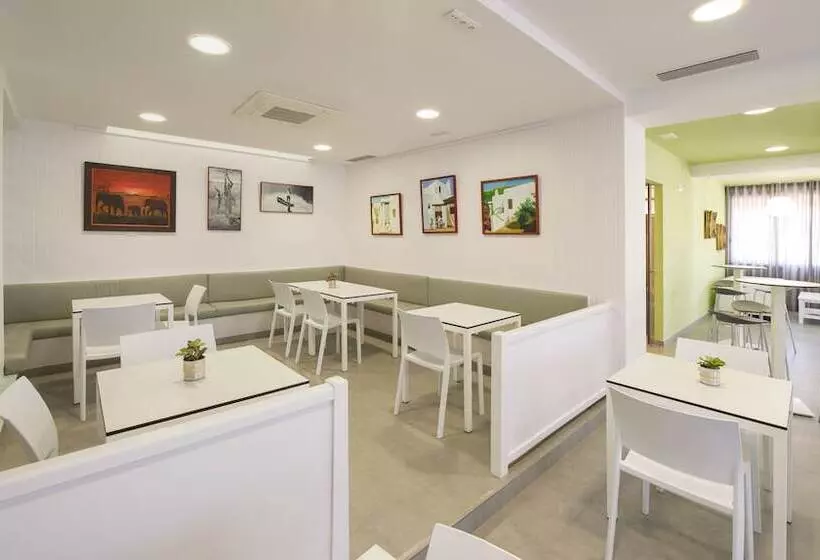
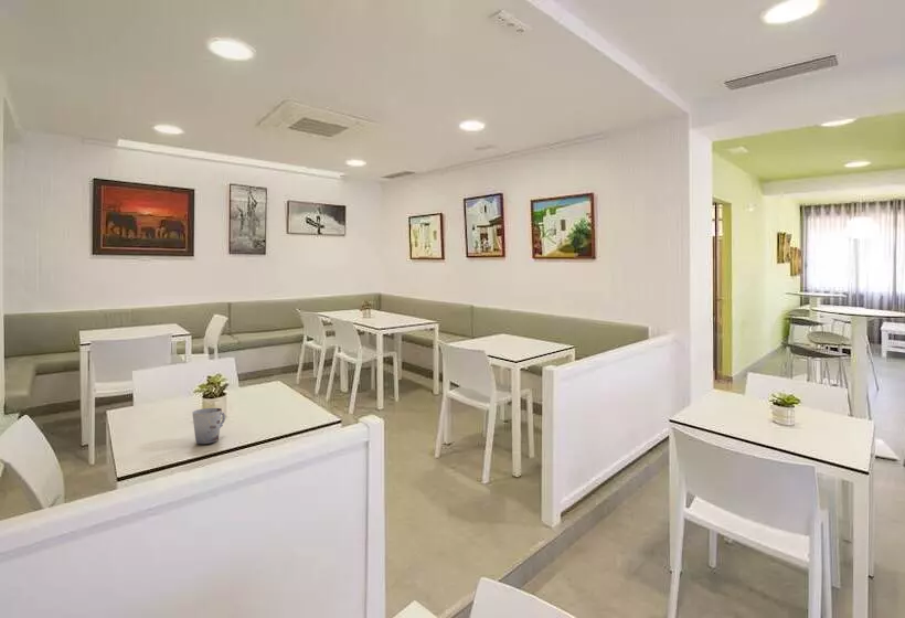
+ cup (211, 424)
